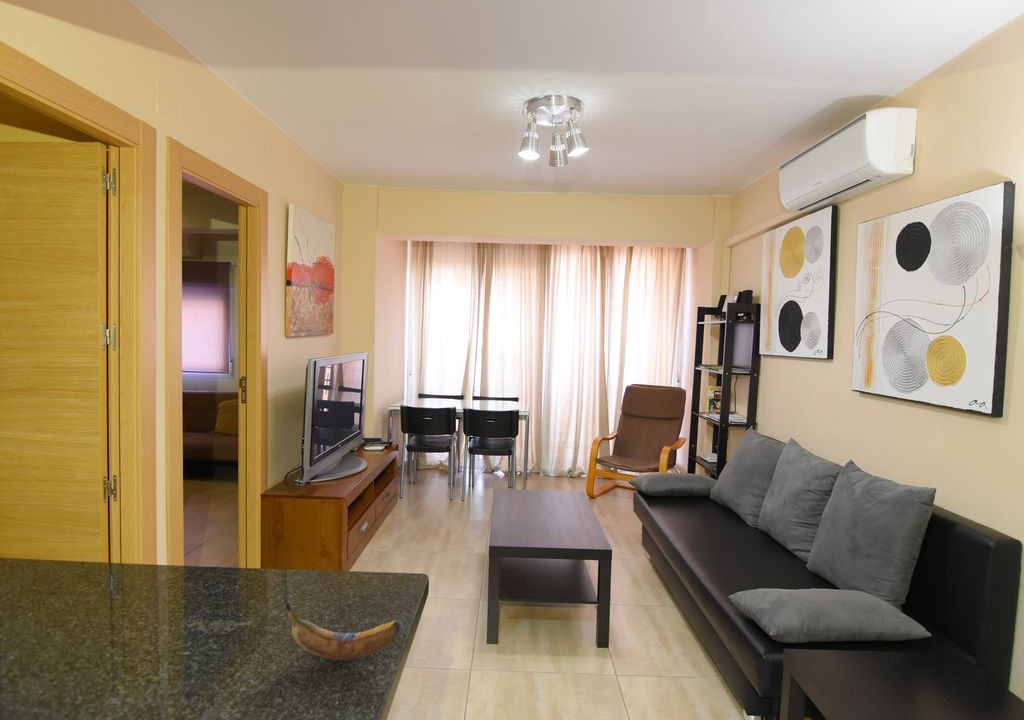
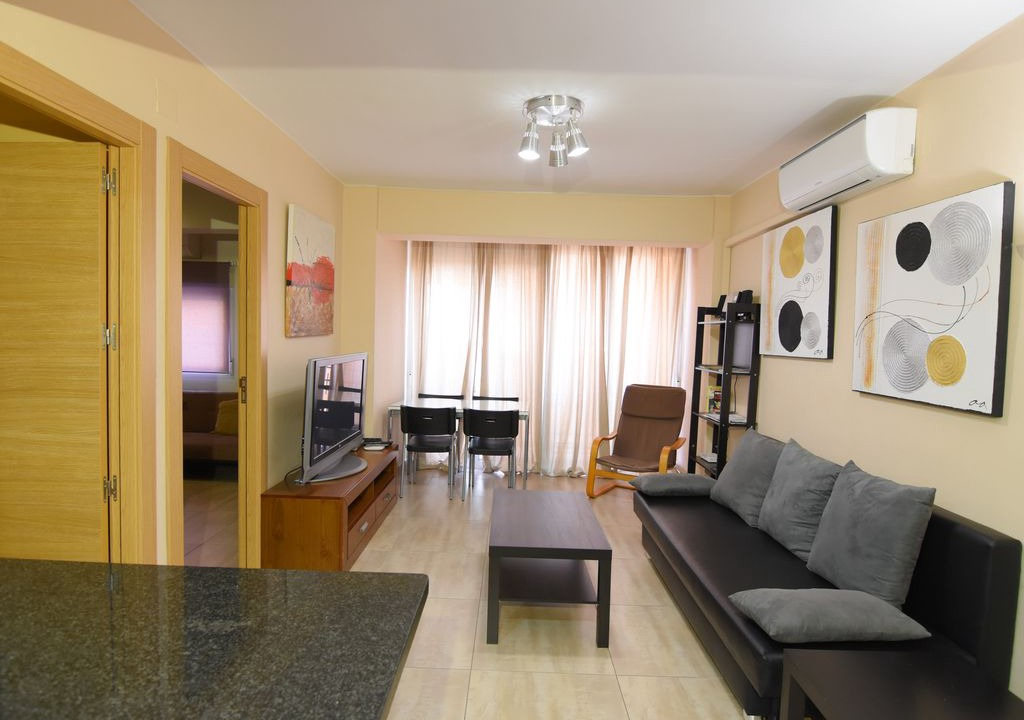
- banana (341, 633)
